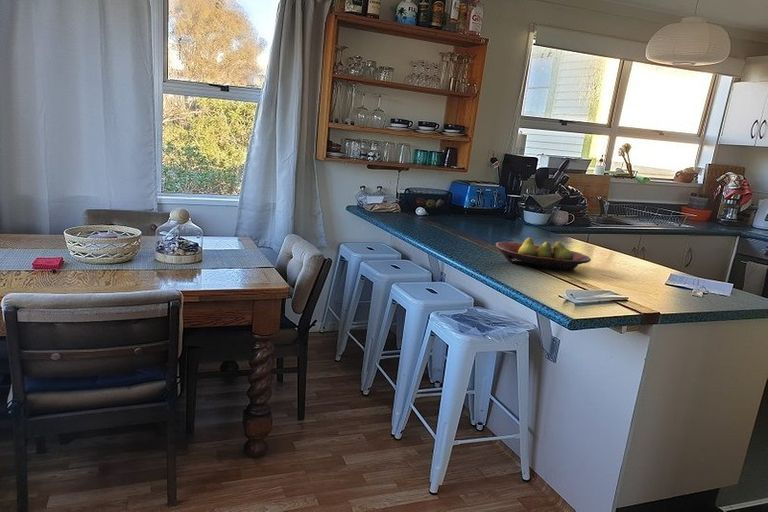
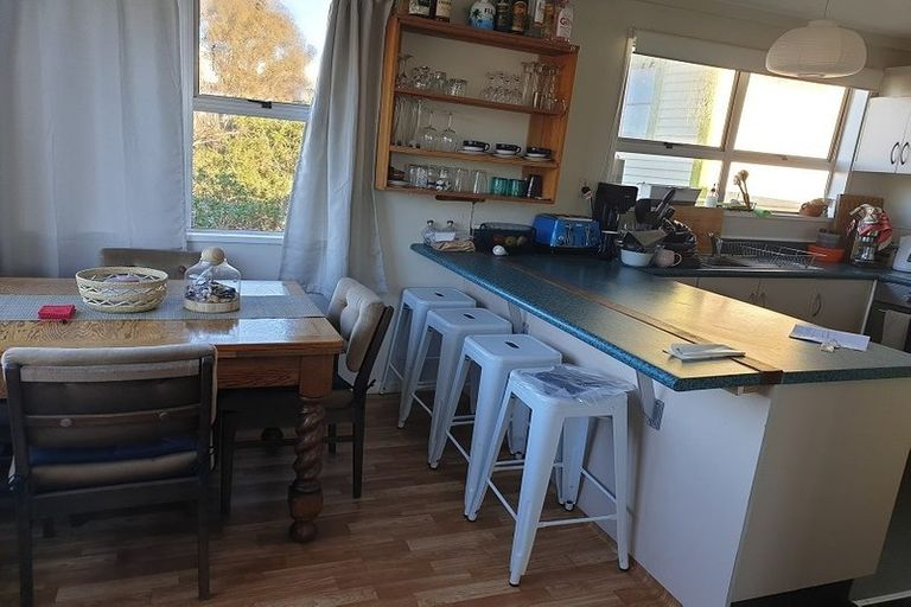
- fruit bowl (541, 252)
